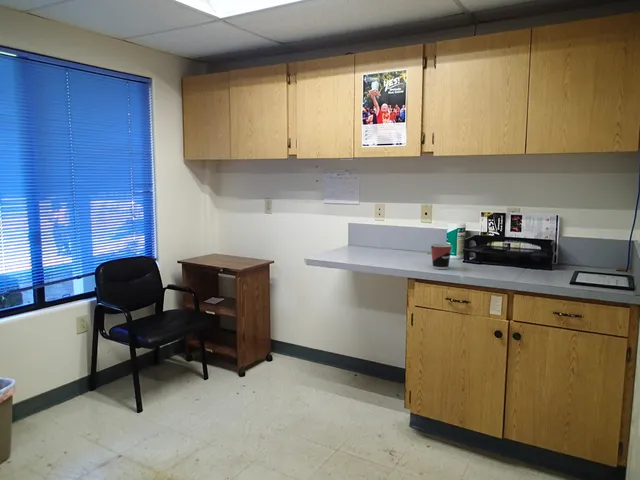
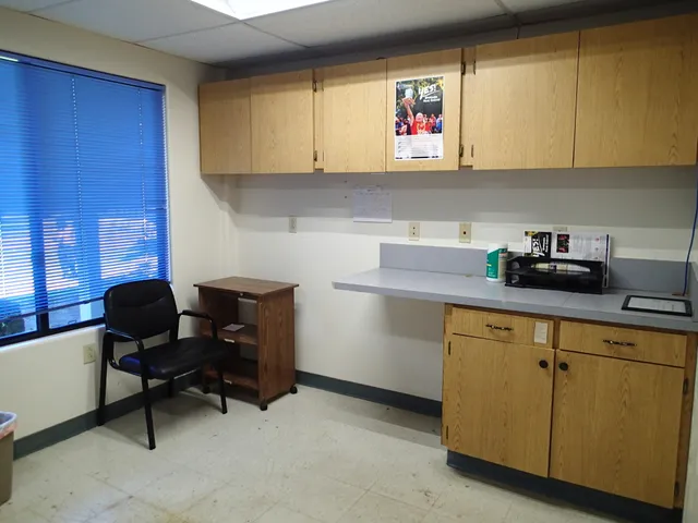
- cup (440, 256)
